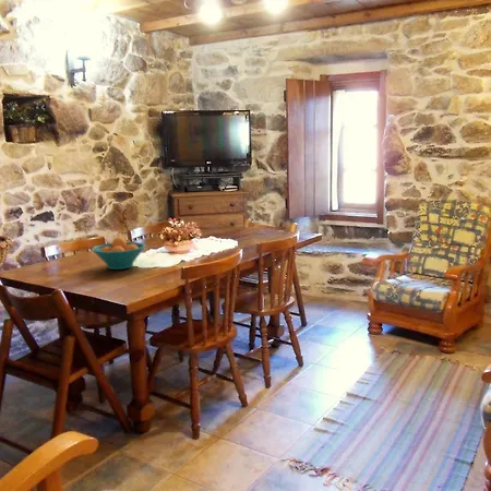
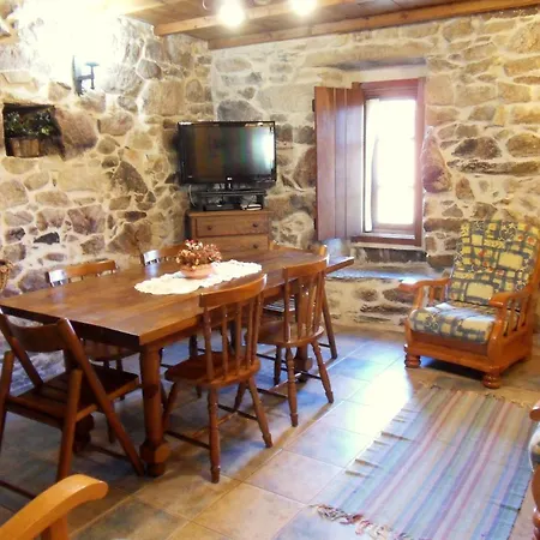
- fruit bowl (119, 252)
